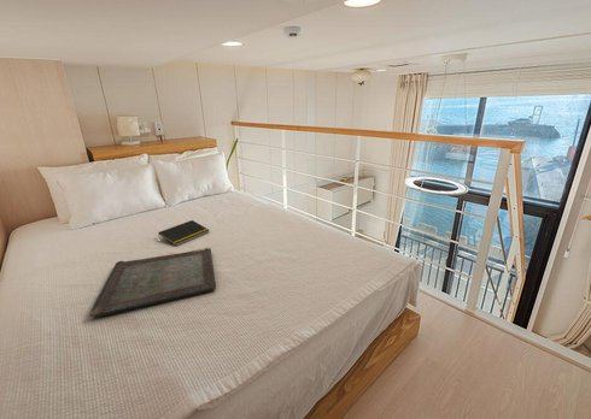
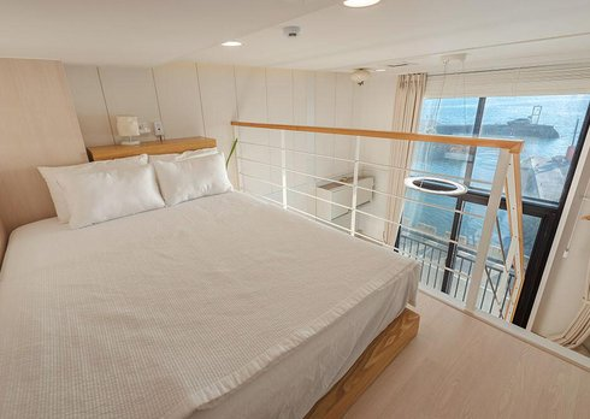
- notepad (185, 231)
- serving tray (162, 276)
